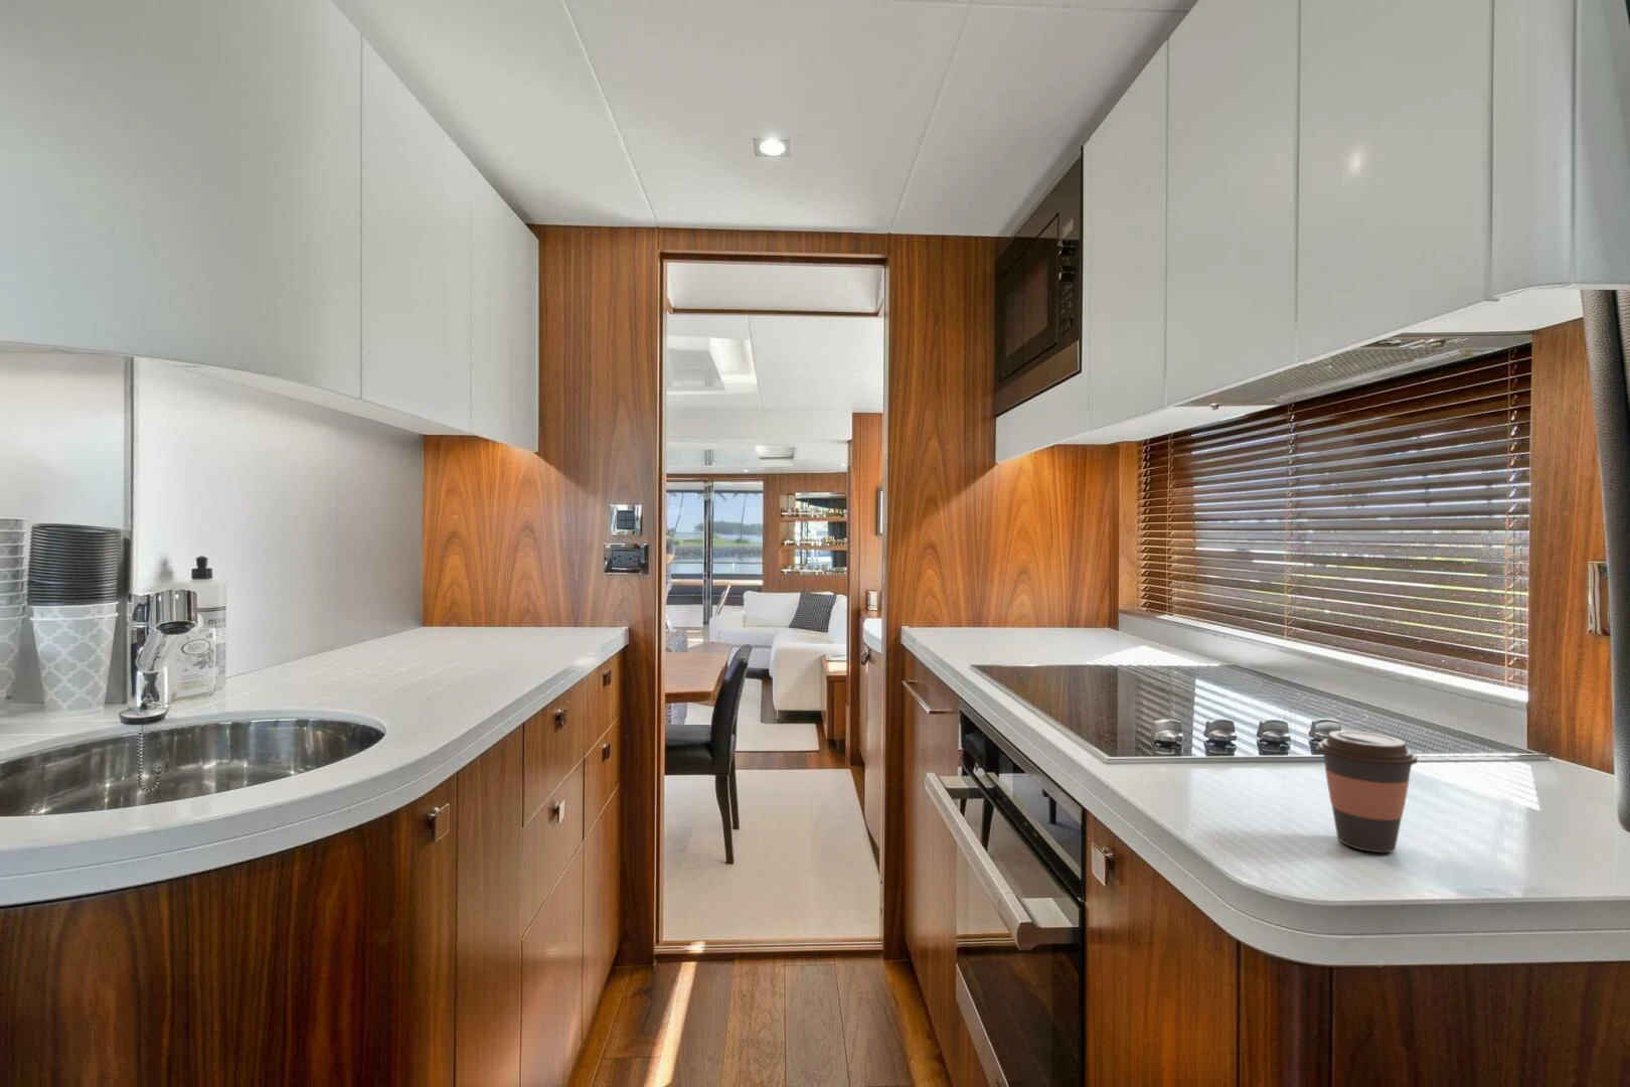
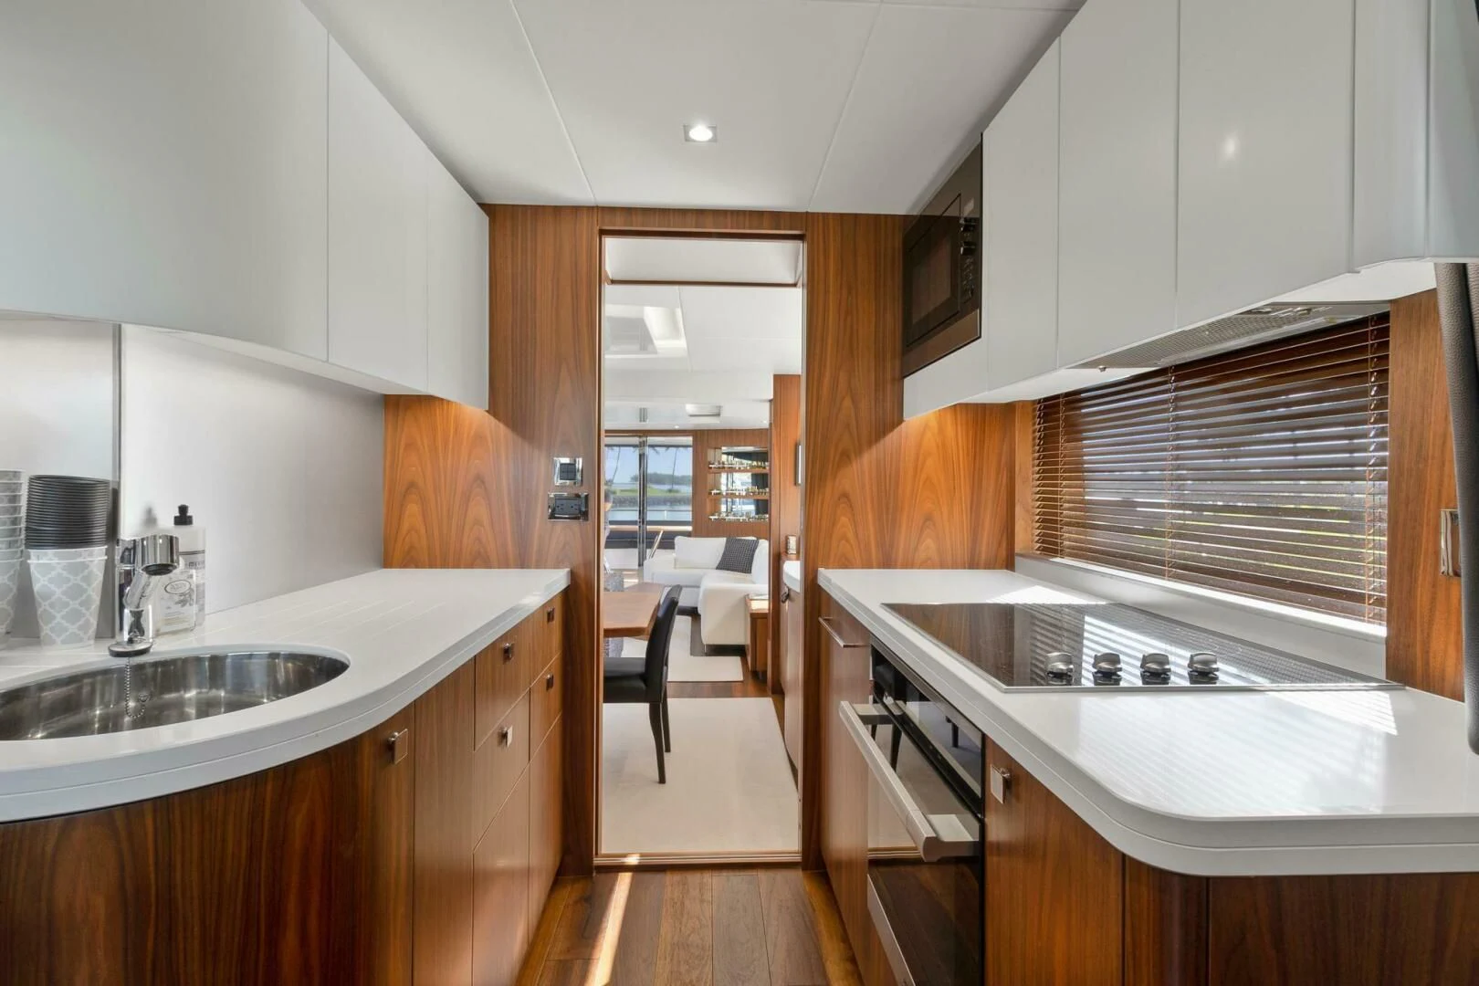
- coffee cup (1366, 790)
